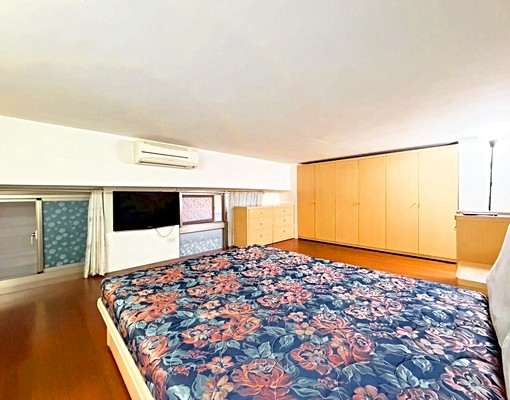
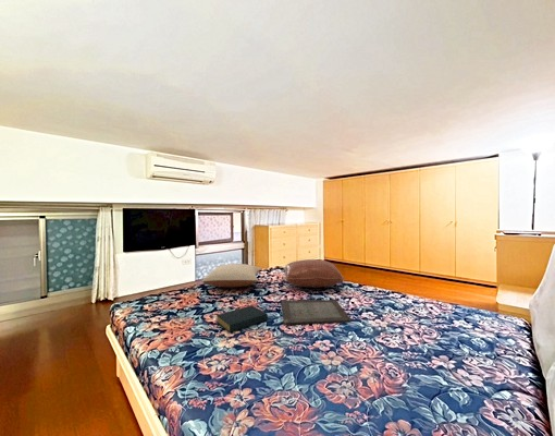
+ pillow (234, 275)
+ hardback book (242, 317)
+ serving tray (312, 310)
+ pillow (311, 272)
